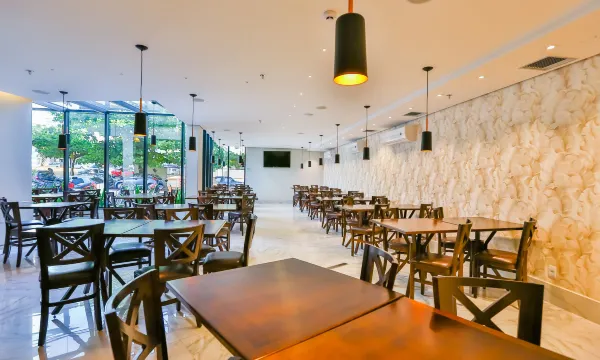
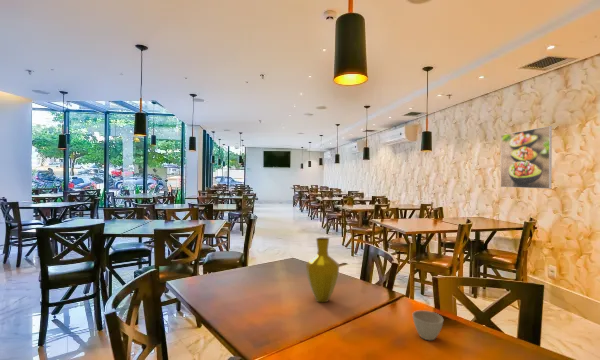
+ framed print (523, 159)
+ flower pot (427, 326)
+ vase (322, 269)
